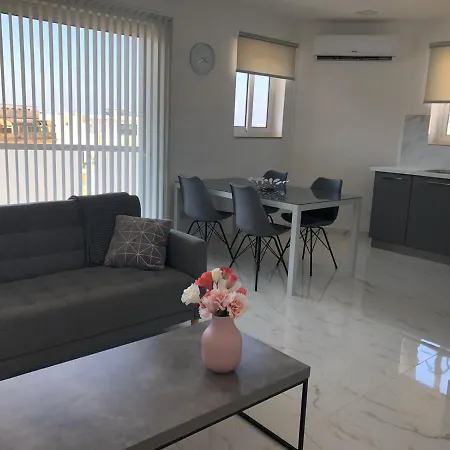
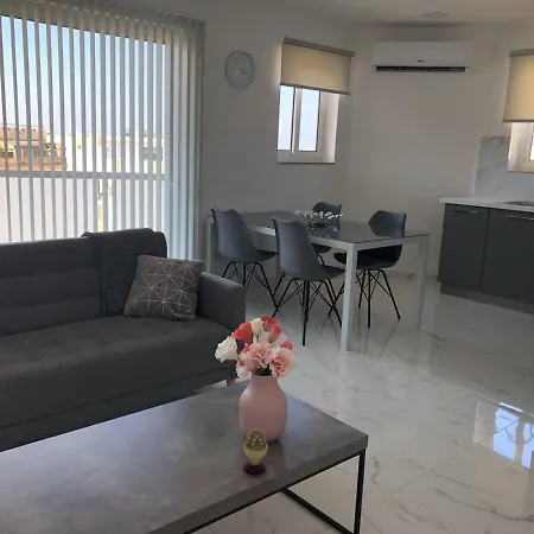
+ decorative egg (255, 447)
